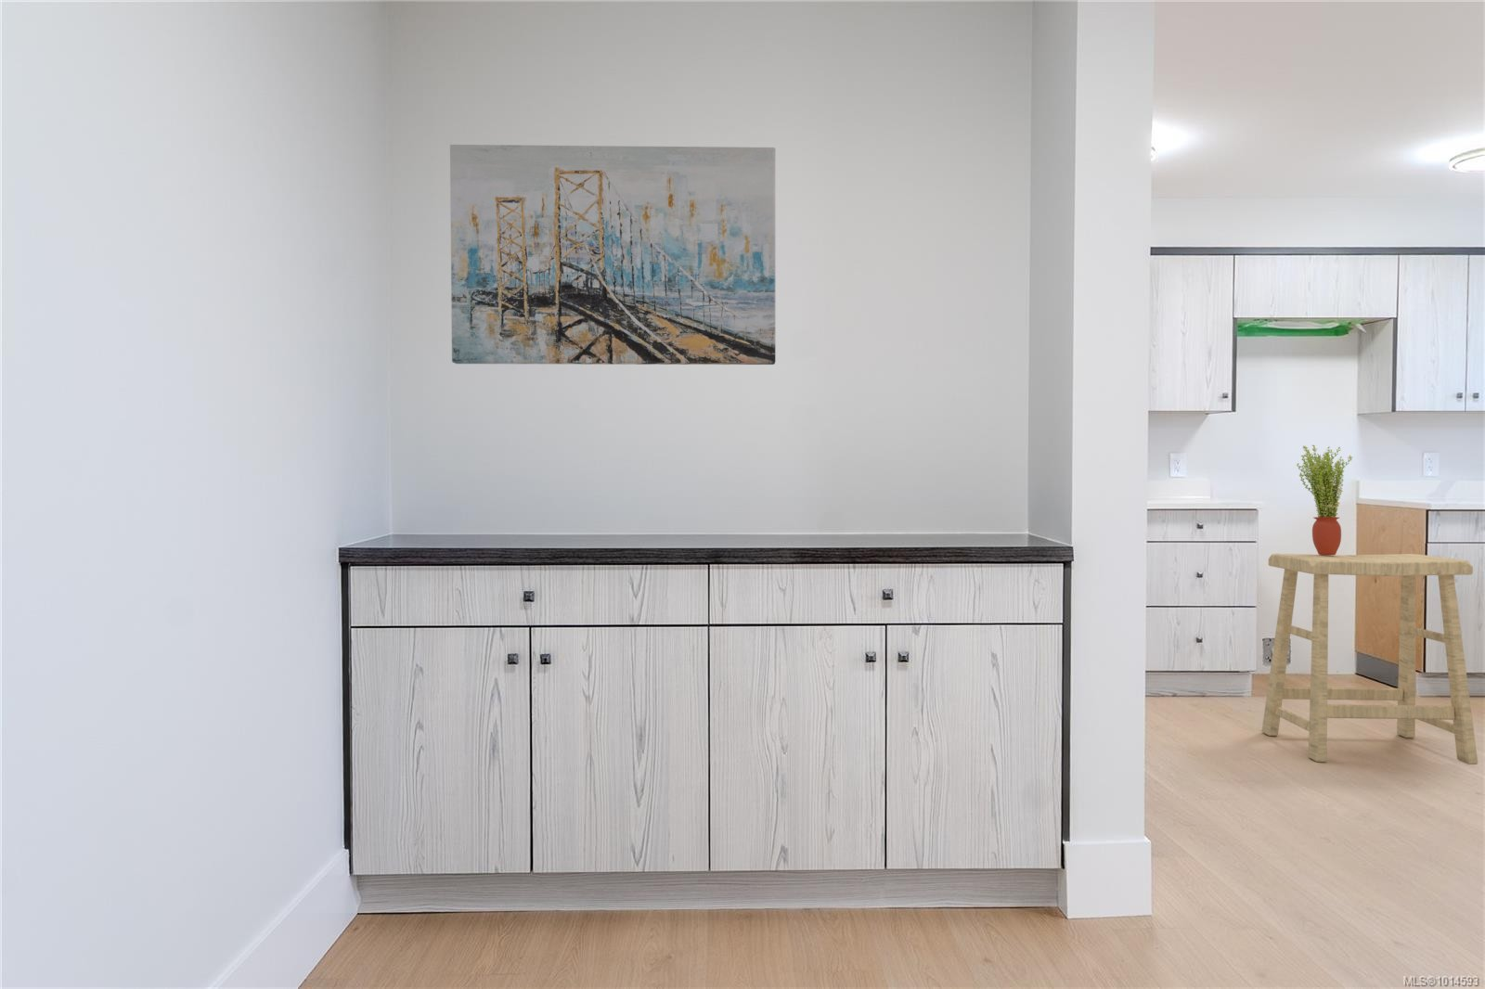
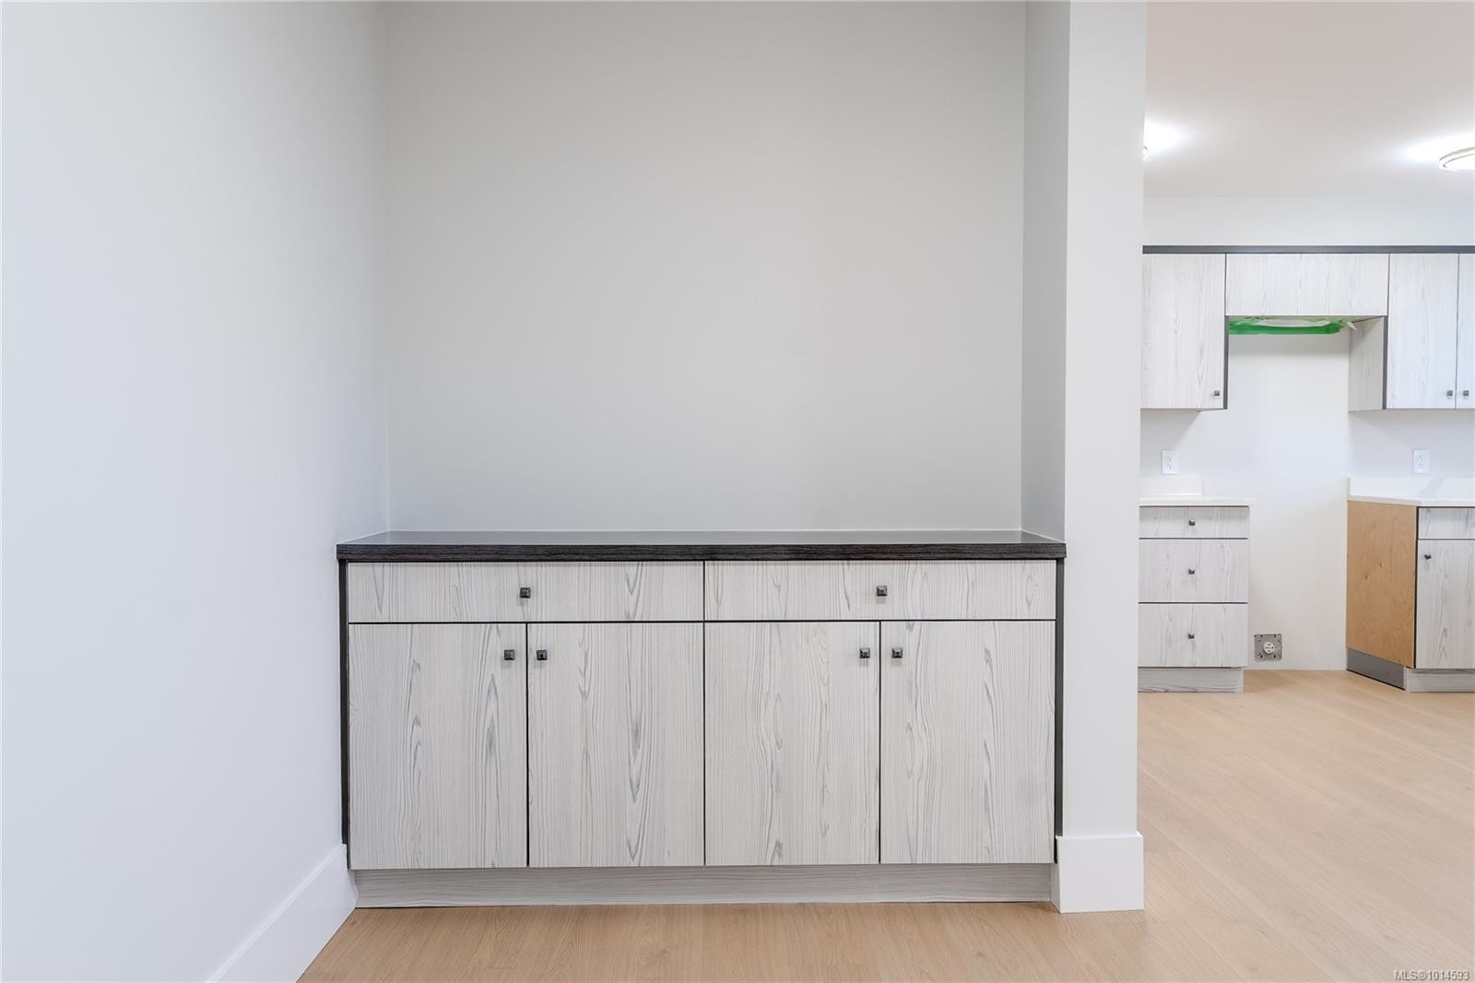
- wall art (614, 256)
- stool (1399, 653)
- potted plant (1325, 499)
